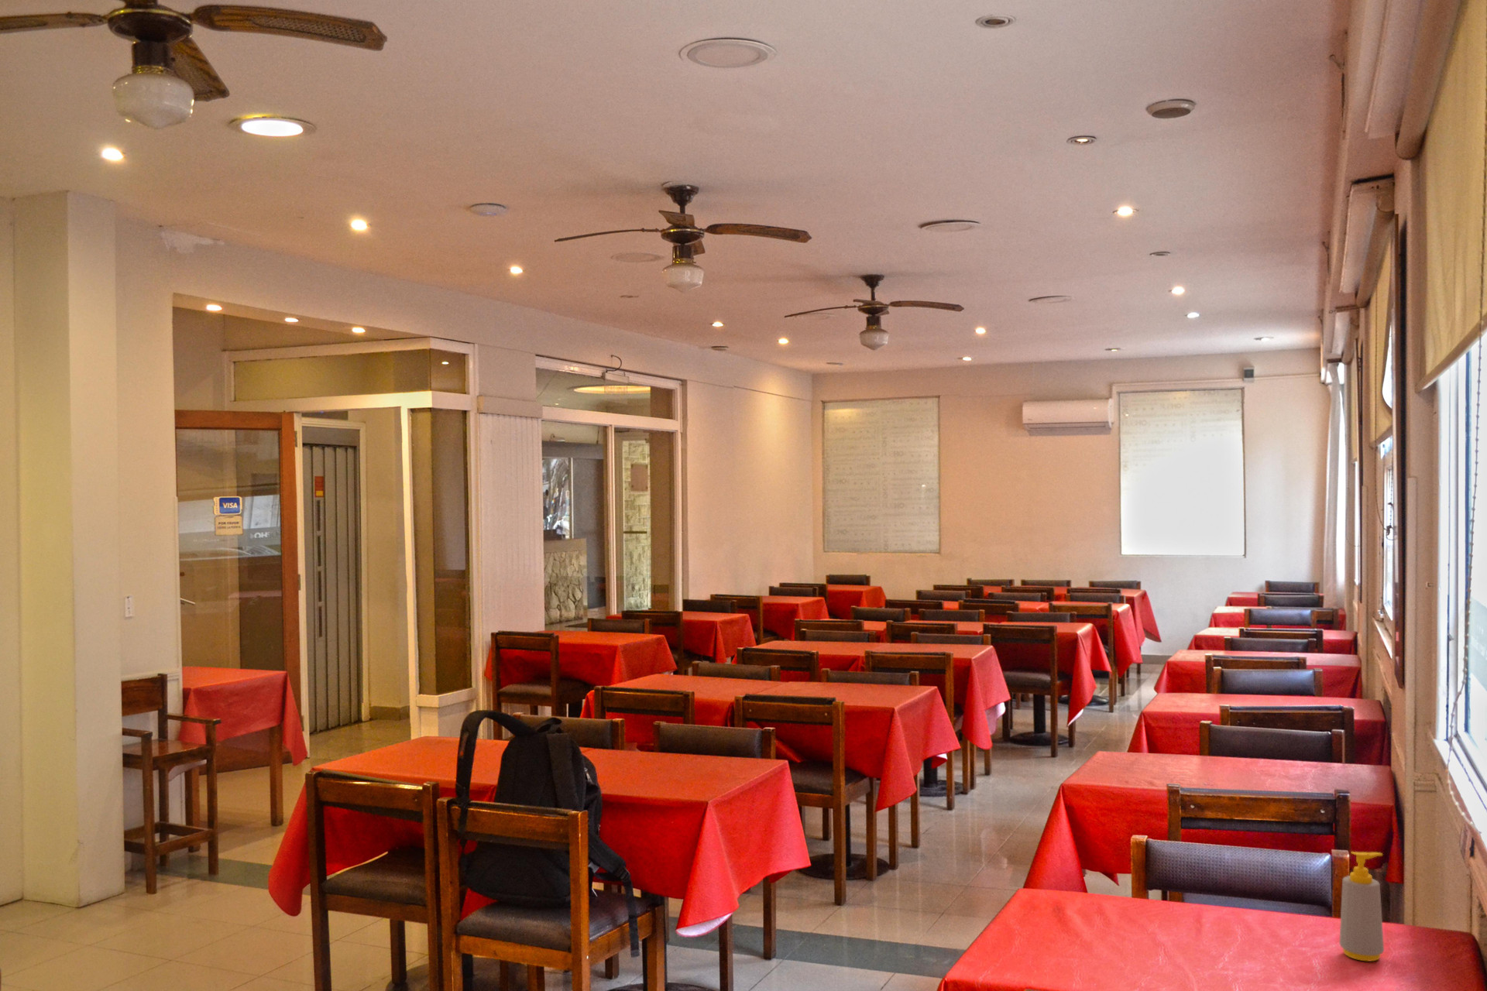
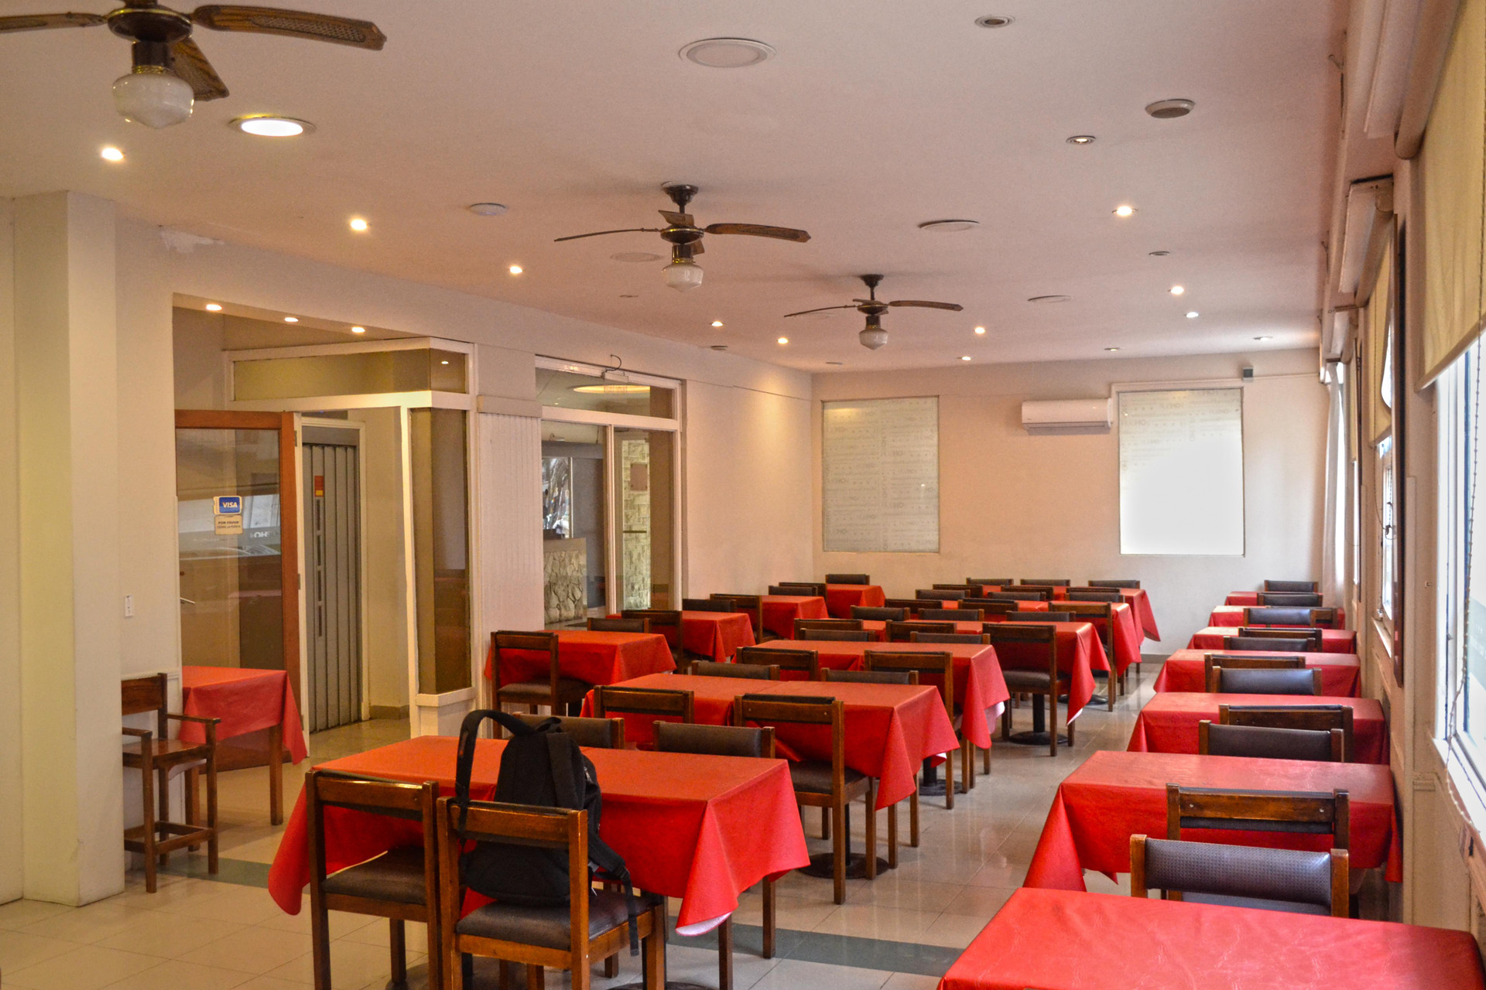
- soap bottle (1361, 904)
